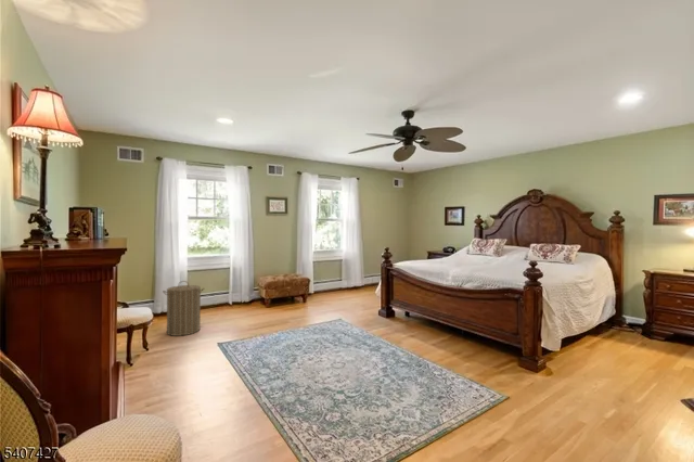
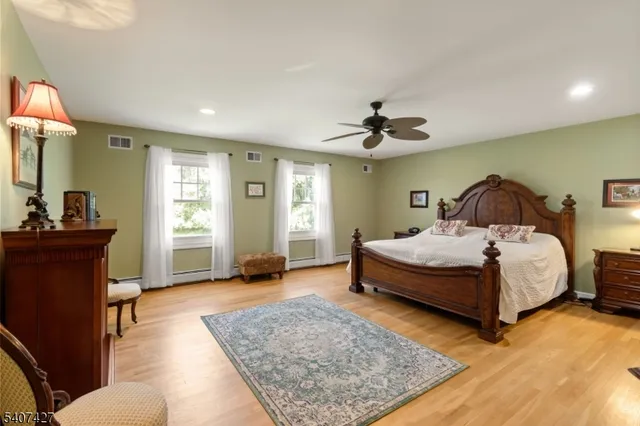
- laundry hamper (183, 306)
